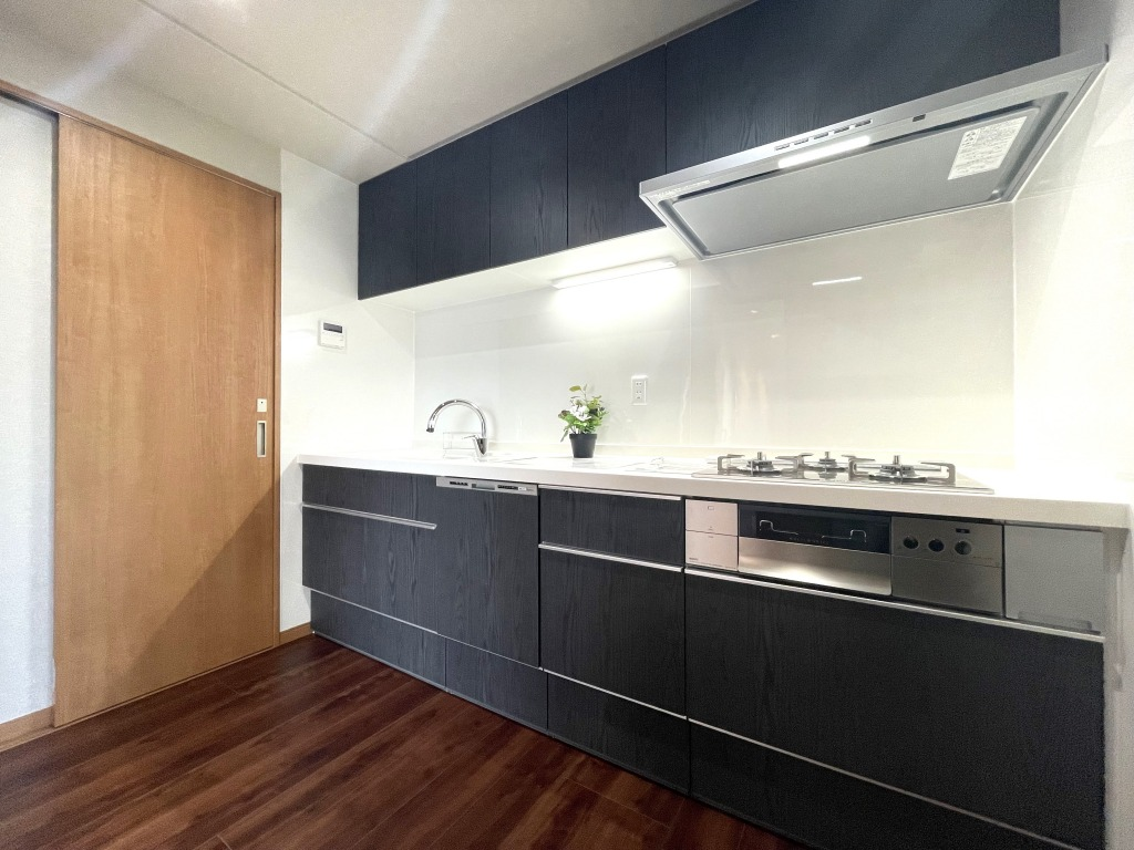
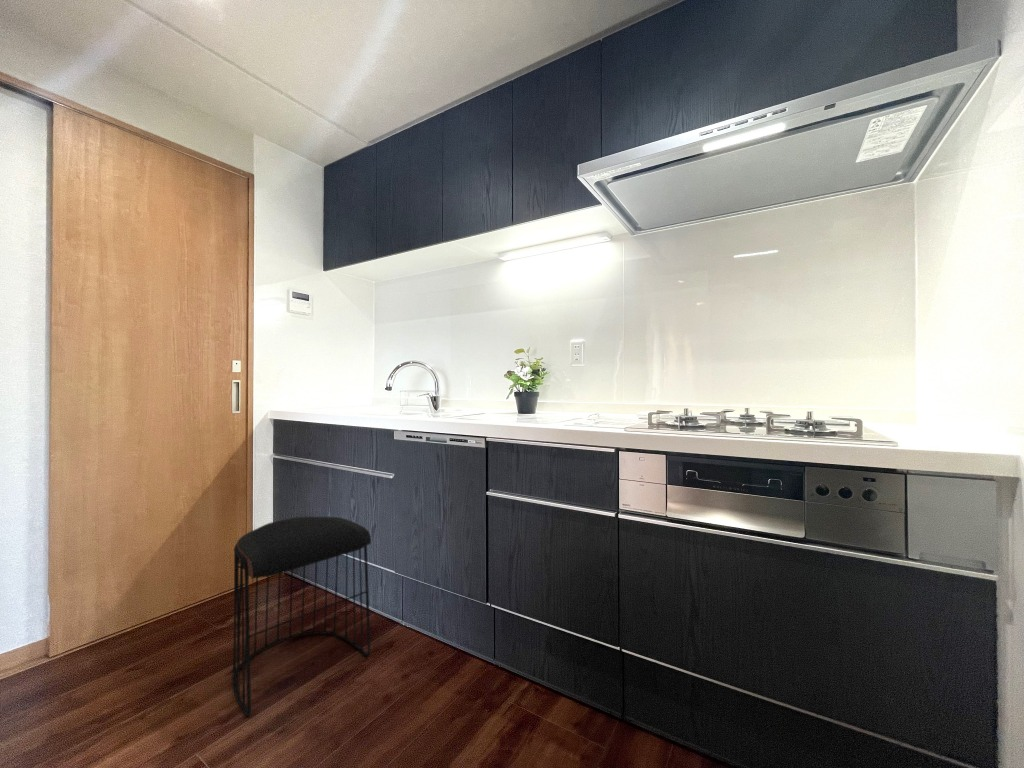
+ stool (291, 596)
